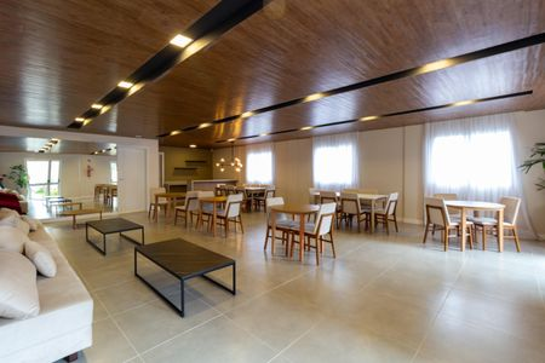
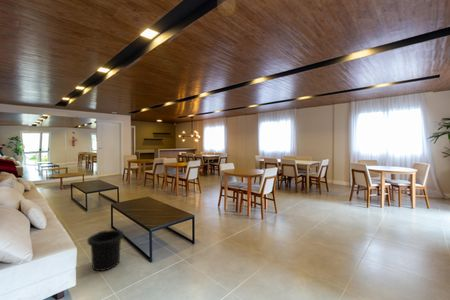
+ trash can (106, 250)
